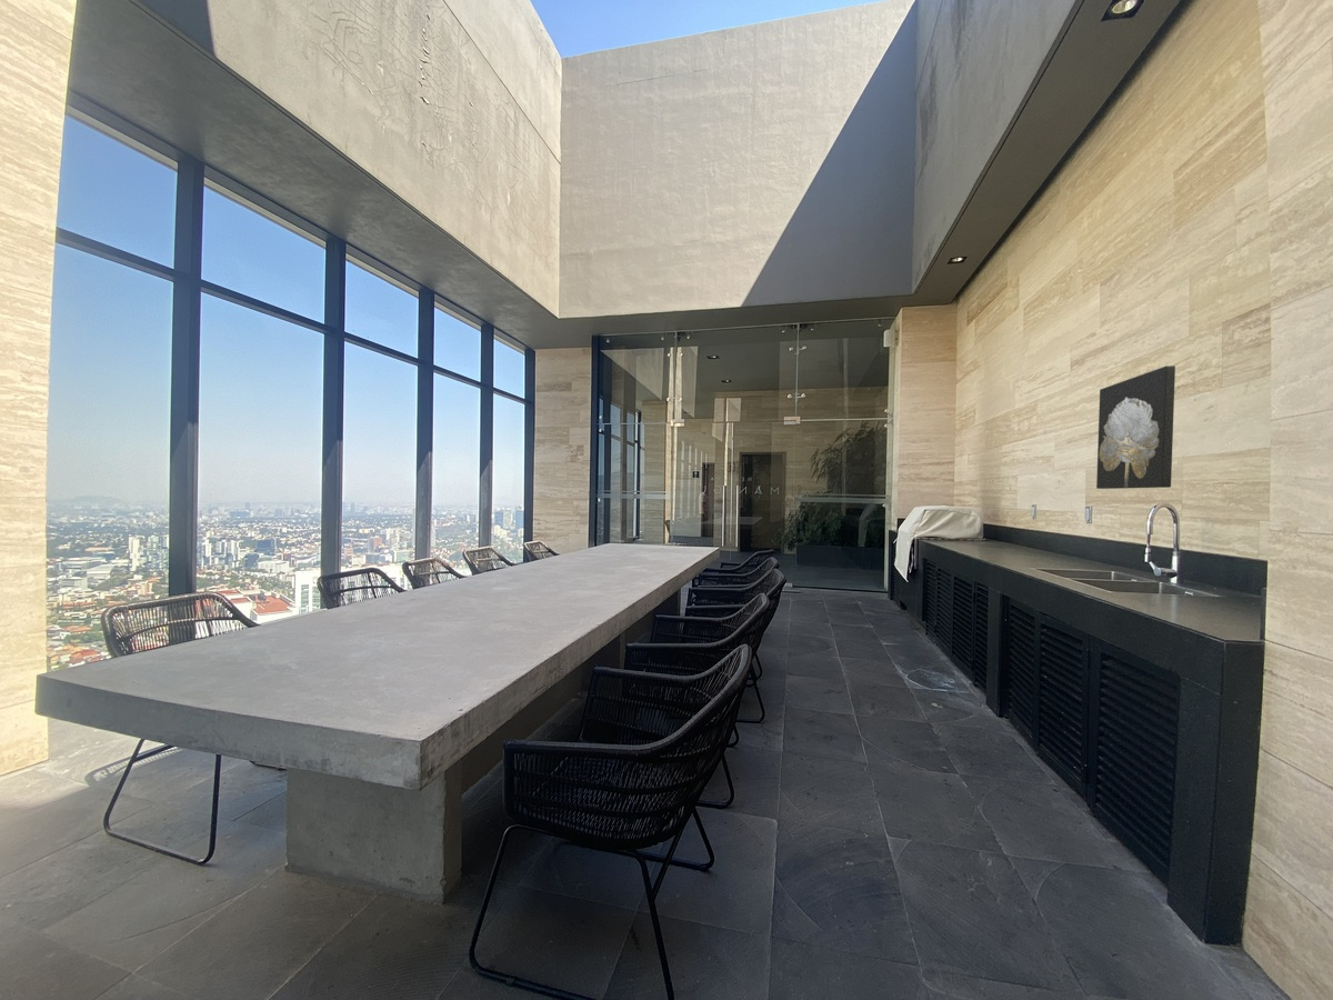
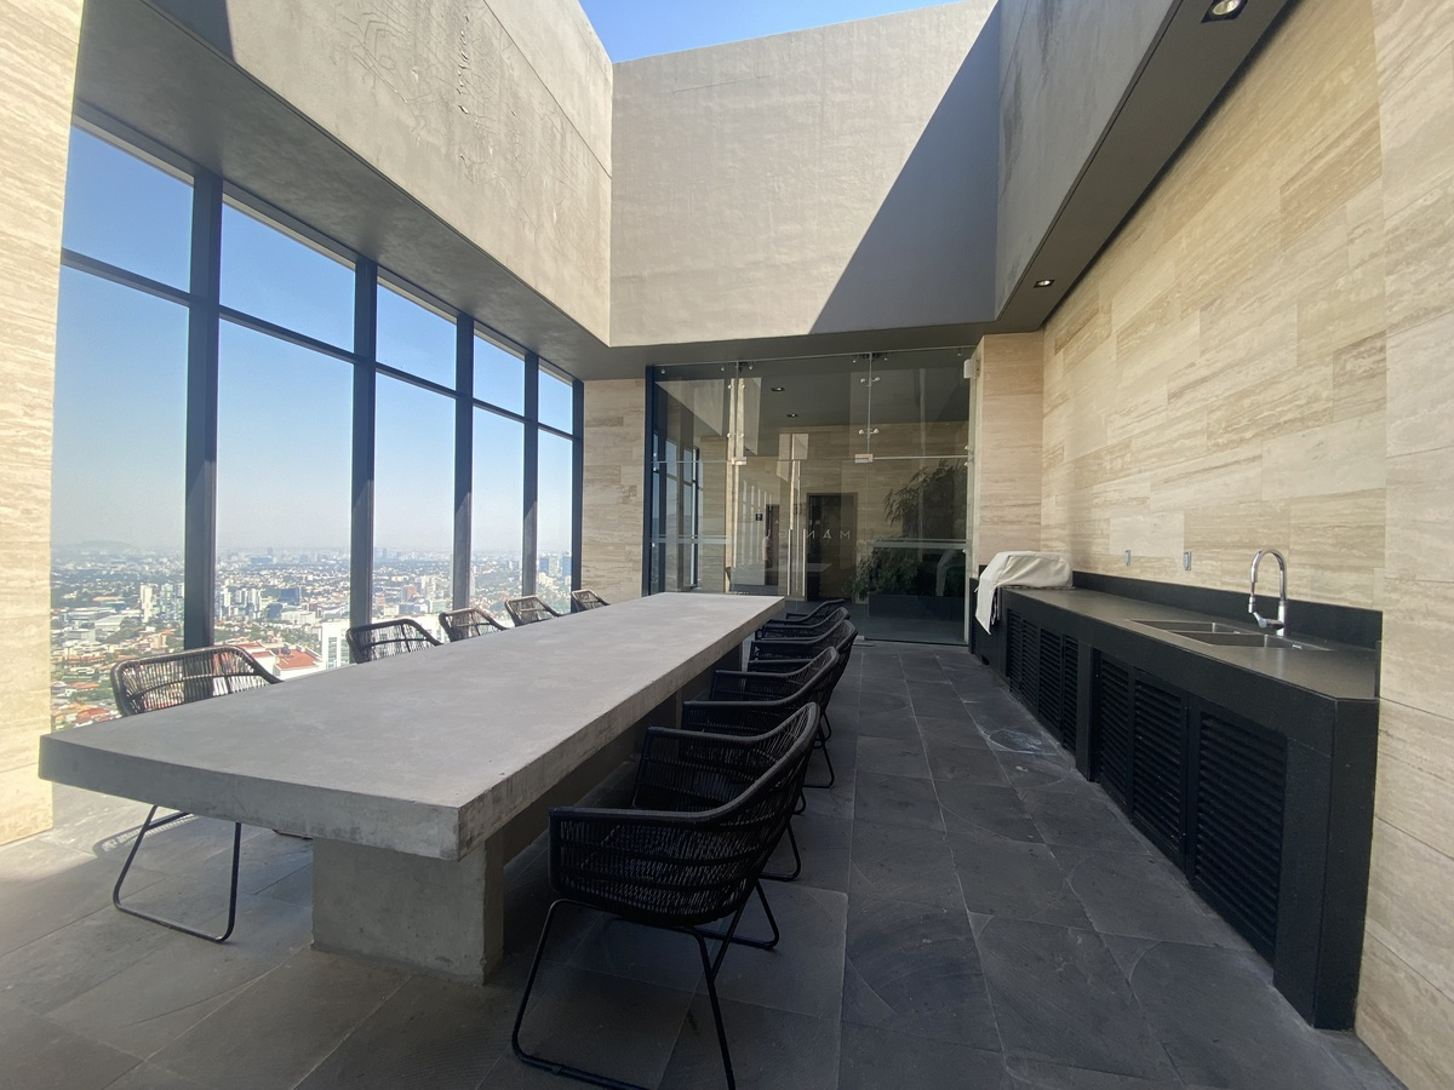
- wall art (1132, 433)
